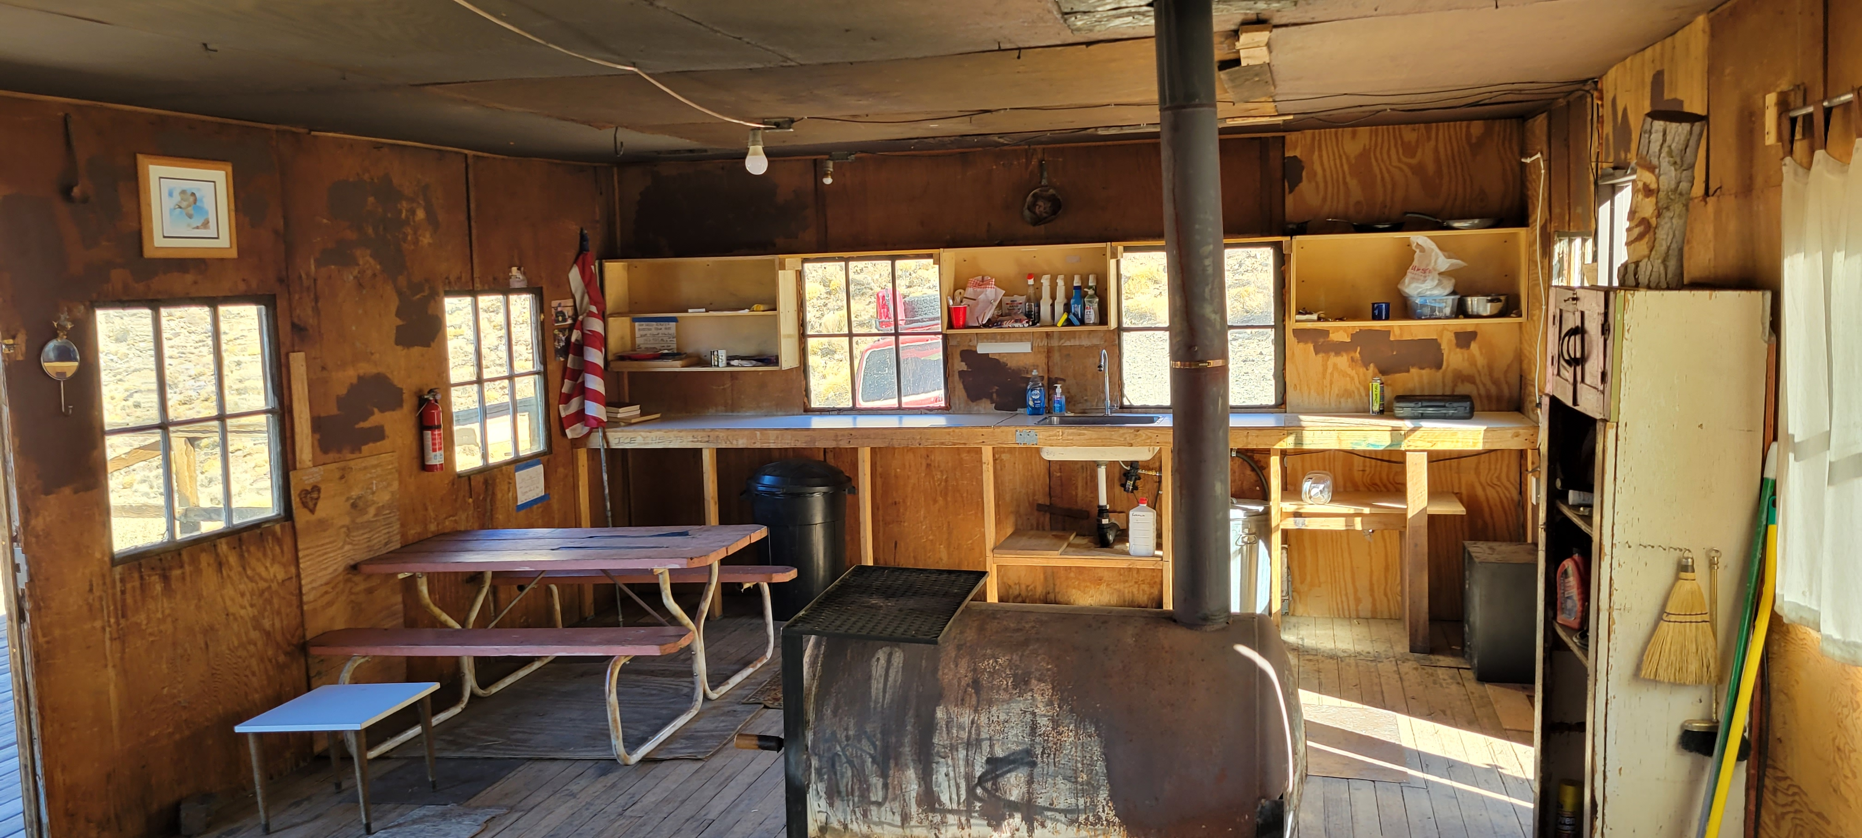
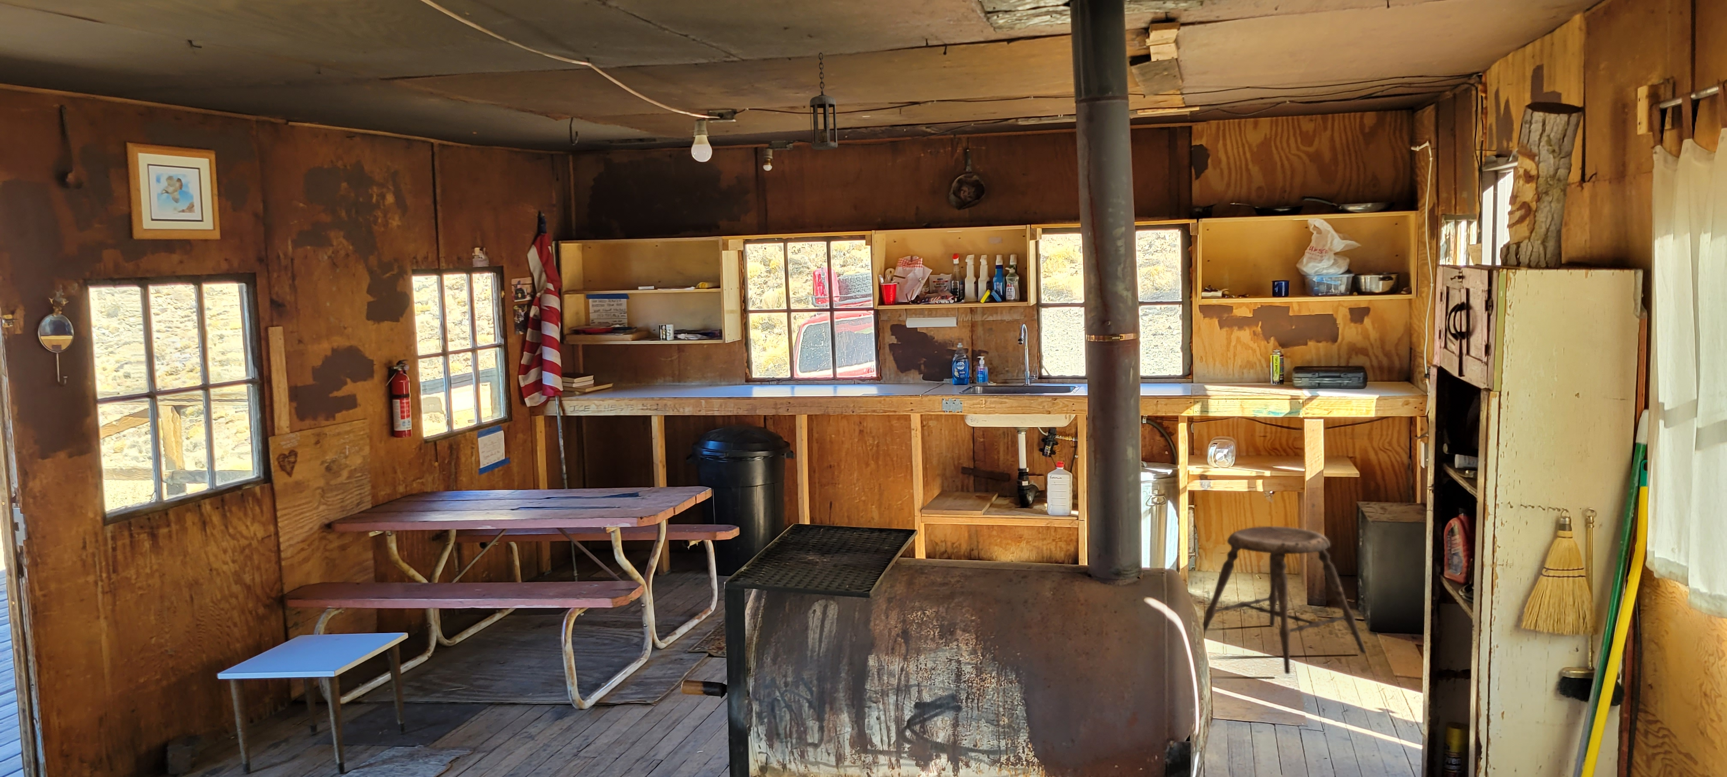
+ hanging lantern (823, 100)
+ stool (1278, 592)
